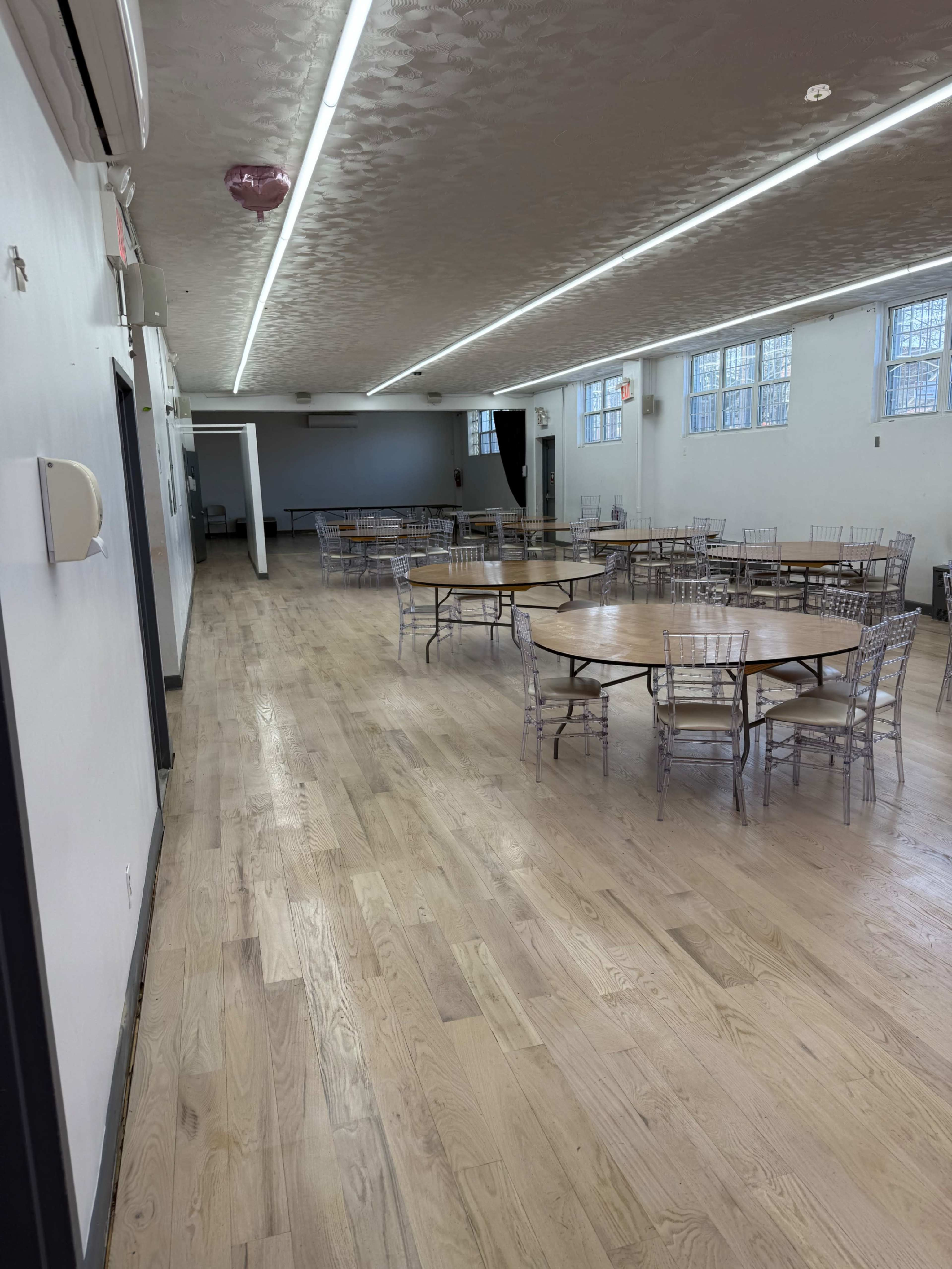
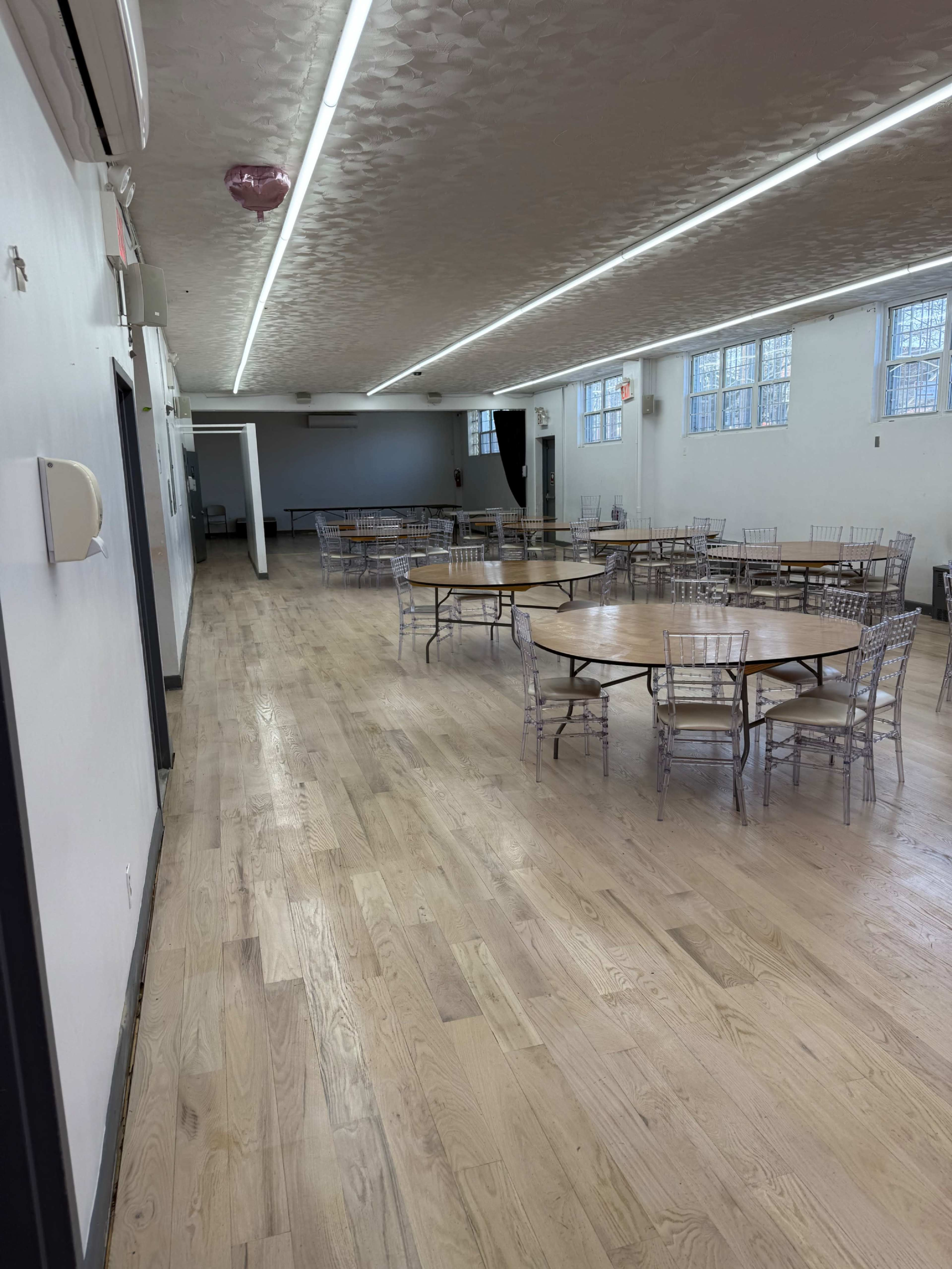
- smoke detector (817, 93)
